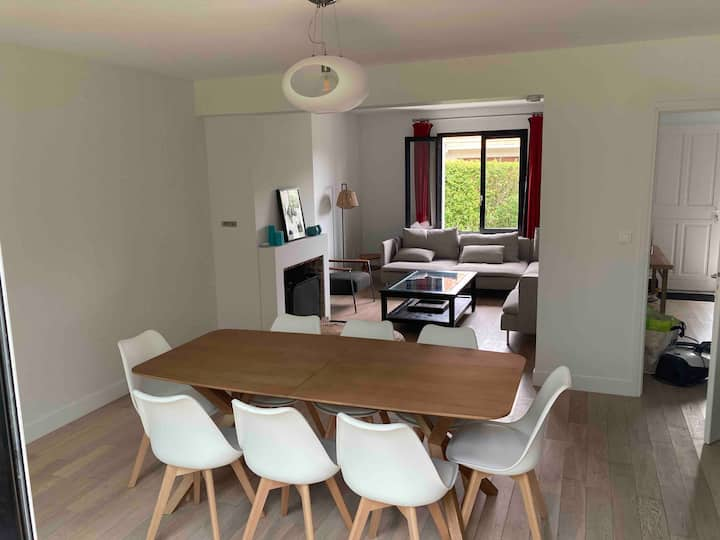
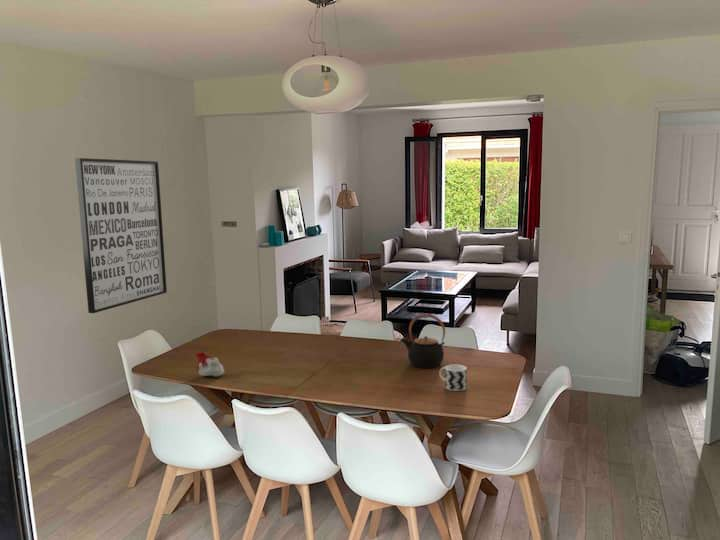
+ candle (209, 363)
+ teapot (422, 338)
+ wall art (125, 232)
+ cup (452, 377)
